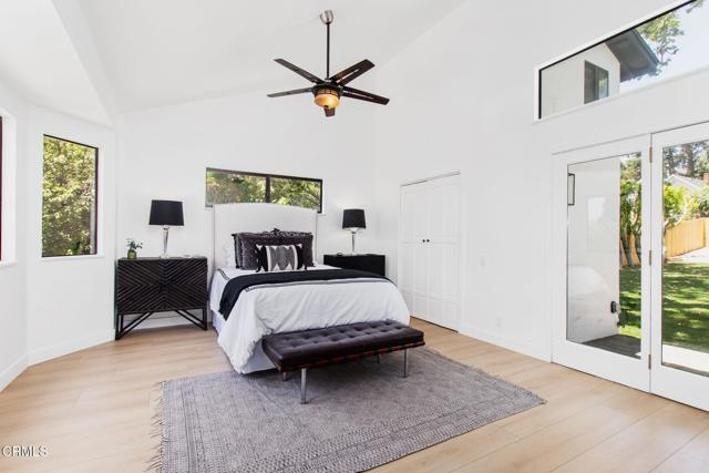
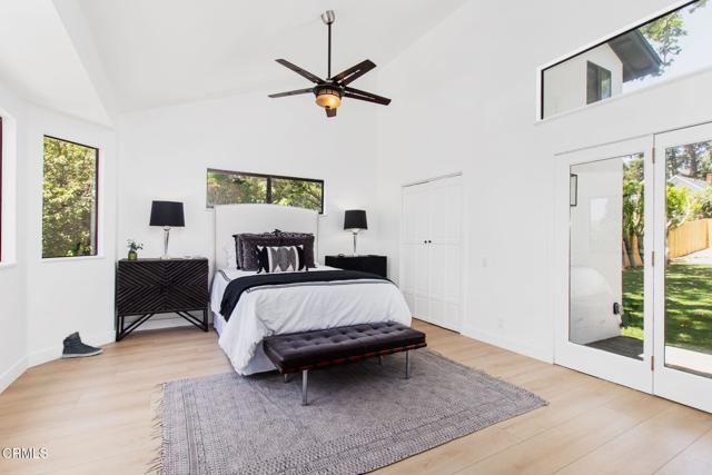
+ sneaker (82, 343)
